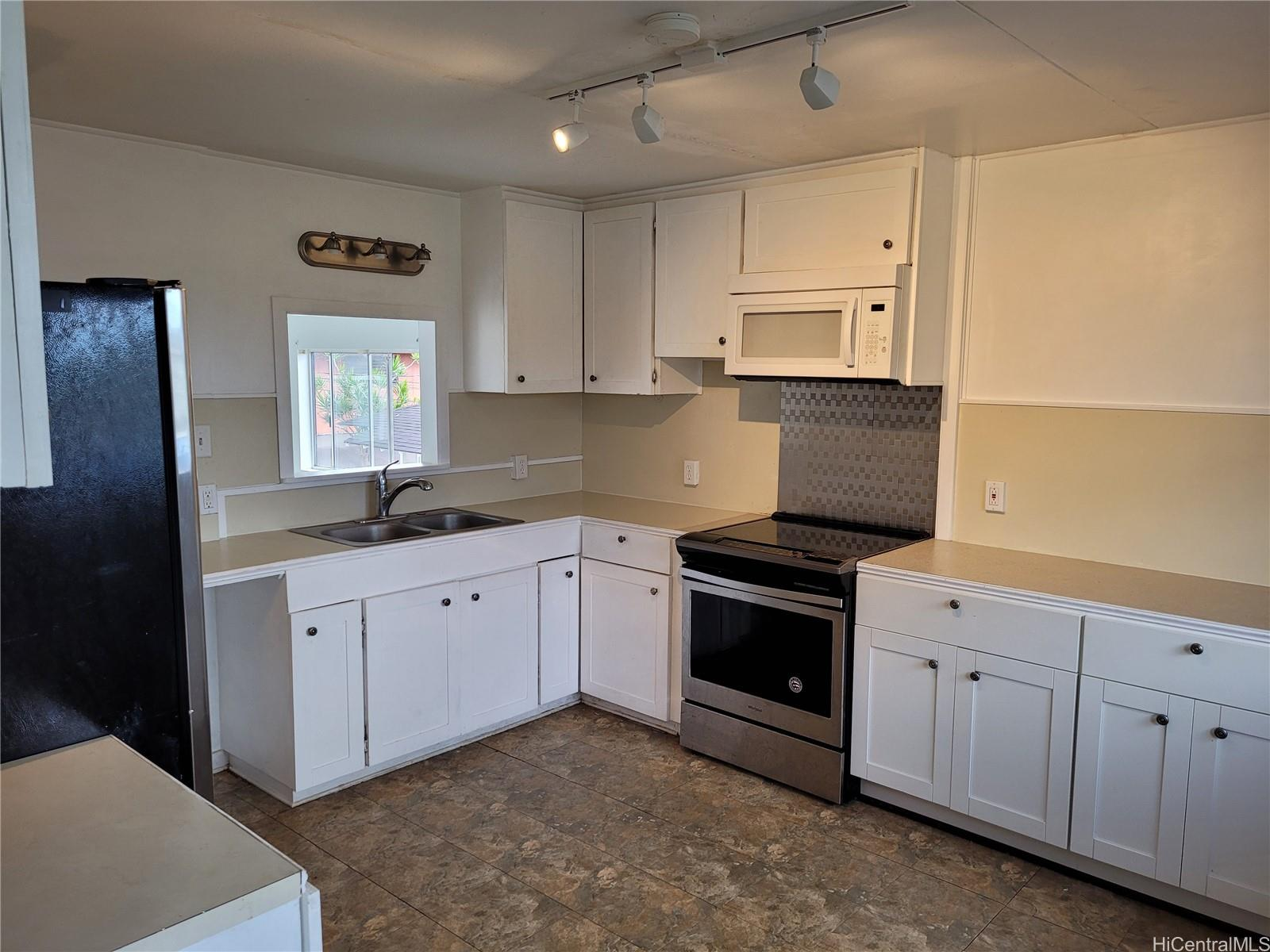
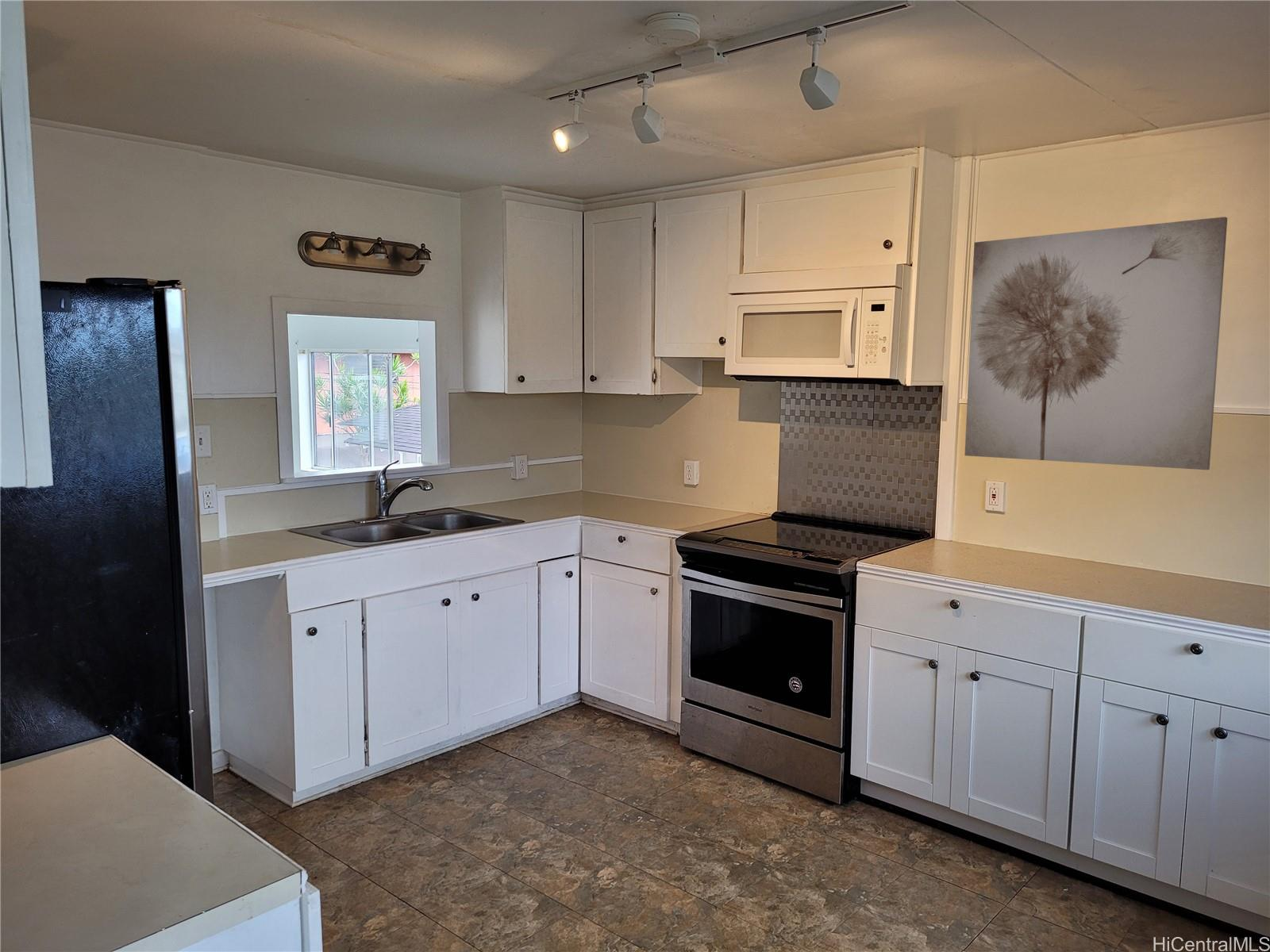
+ wall art (1083, 347)
